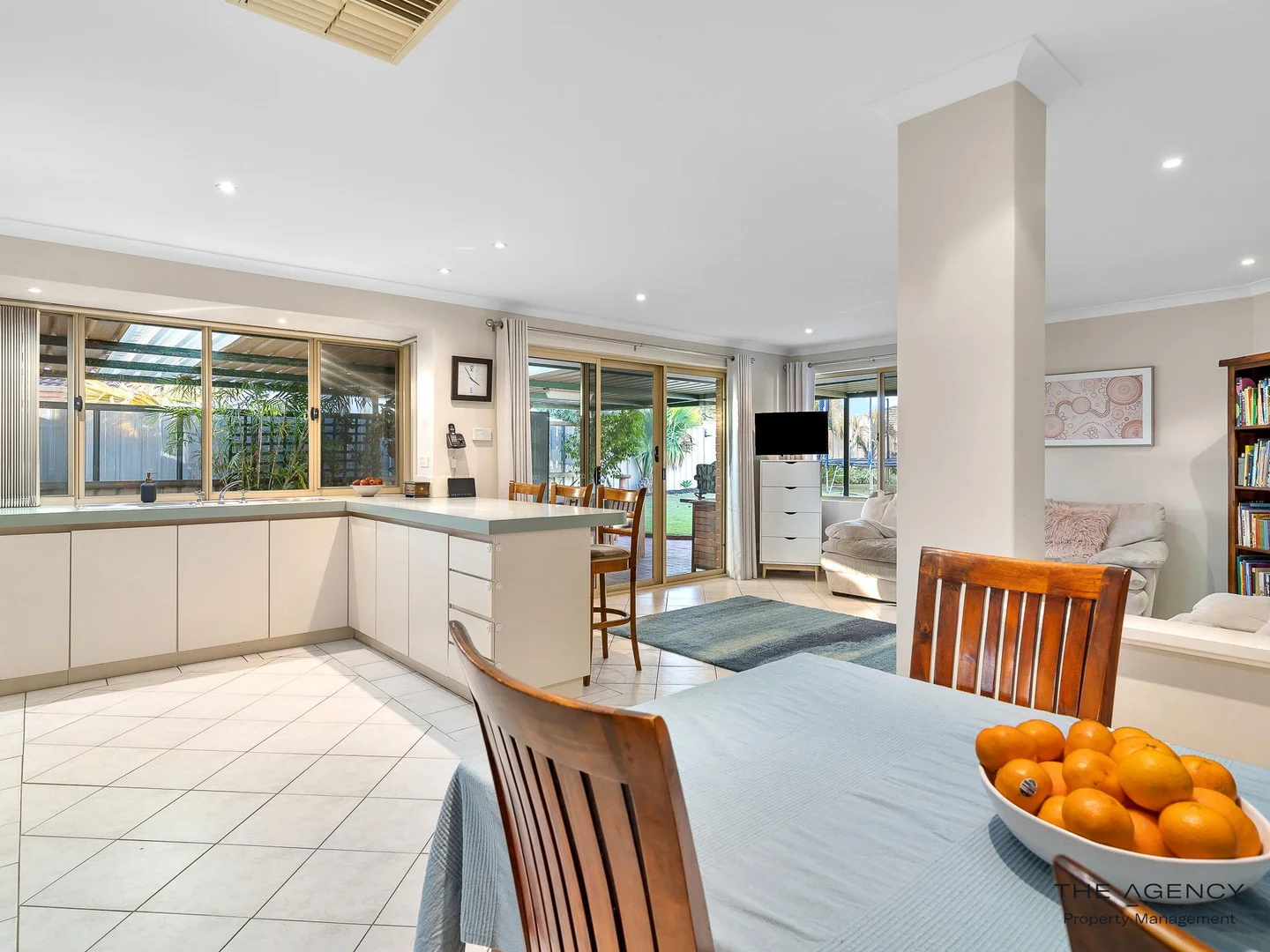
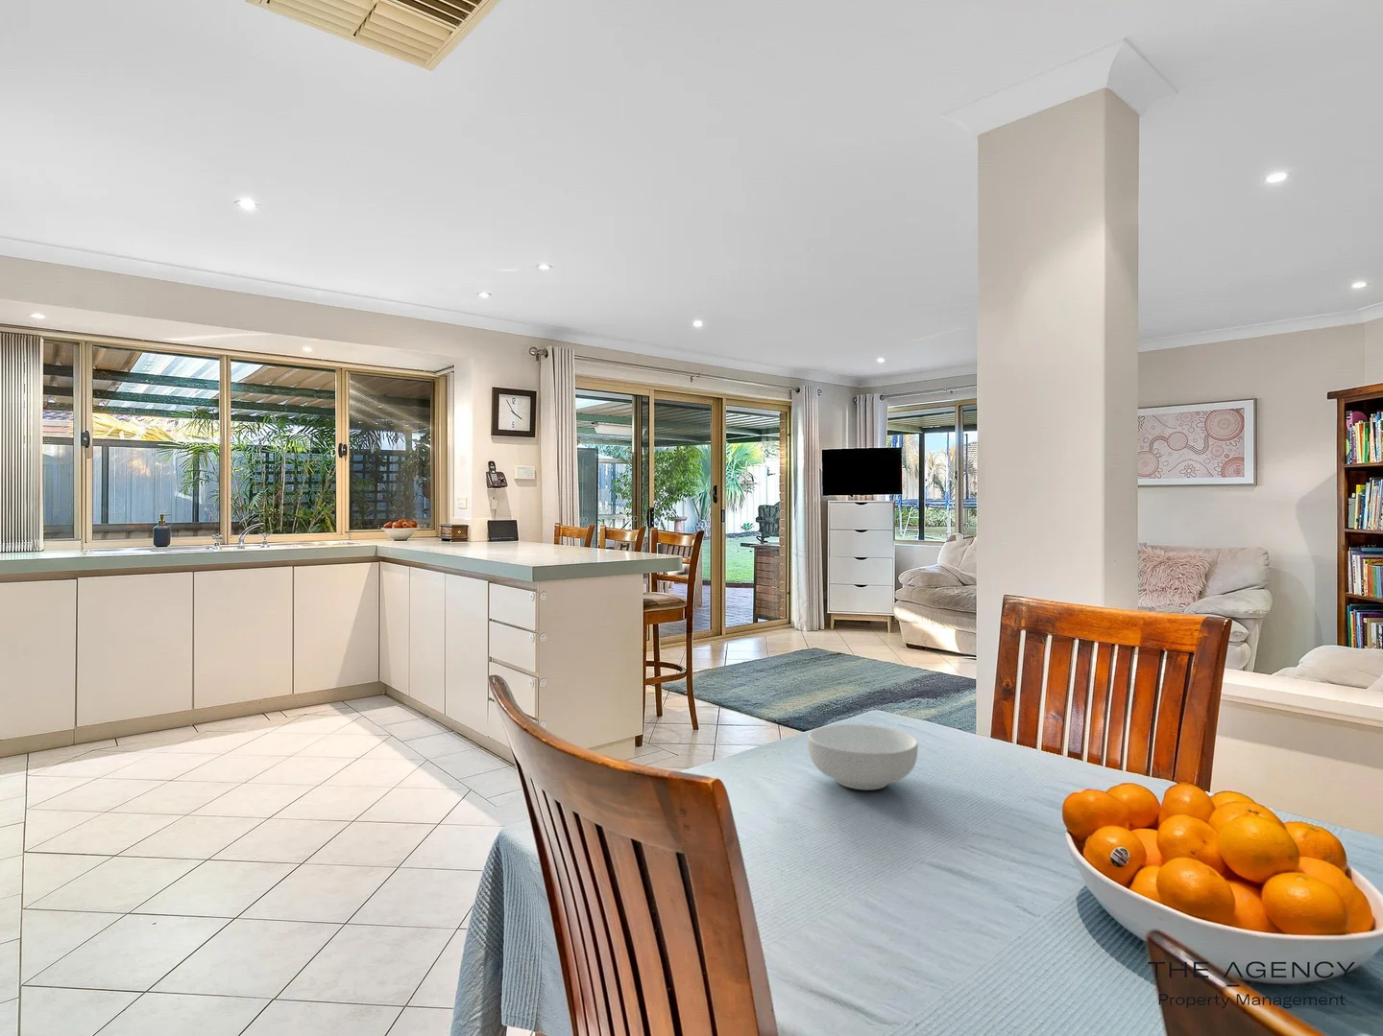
+ cereal bowl (861, 758)
